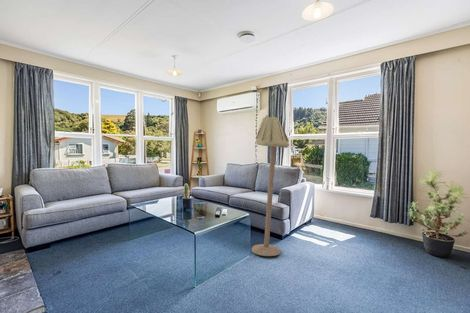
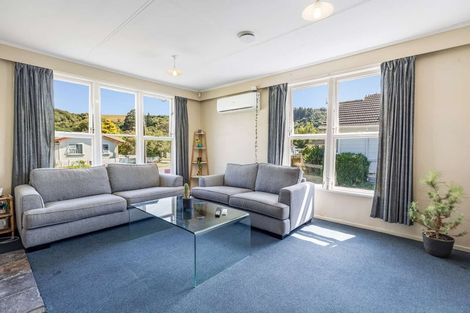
- floor lamp (270, 182)
